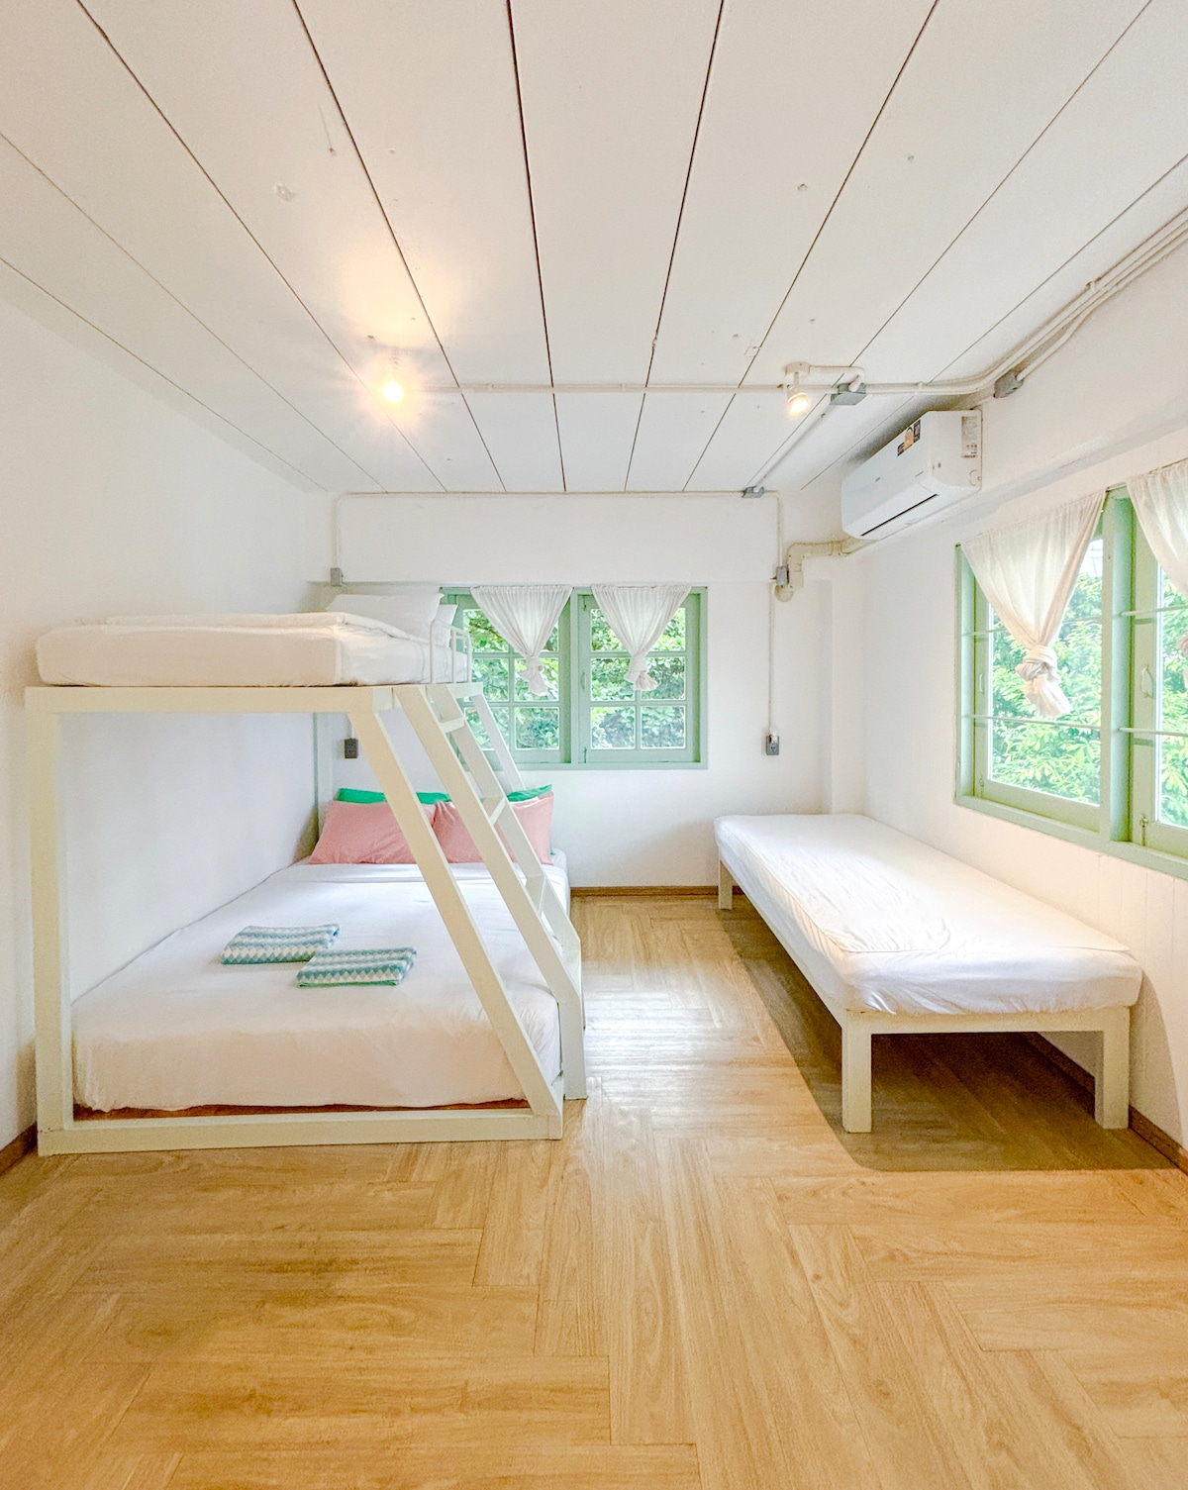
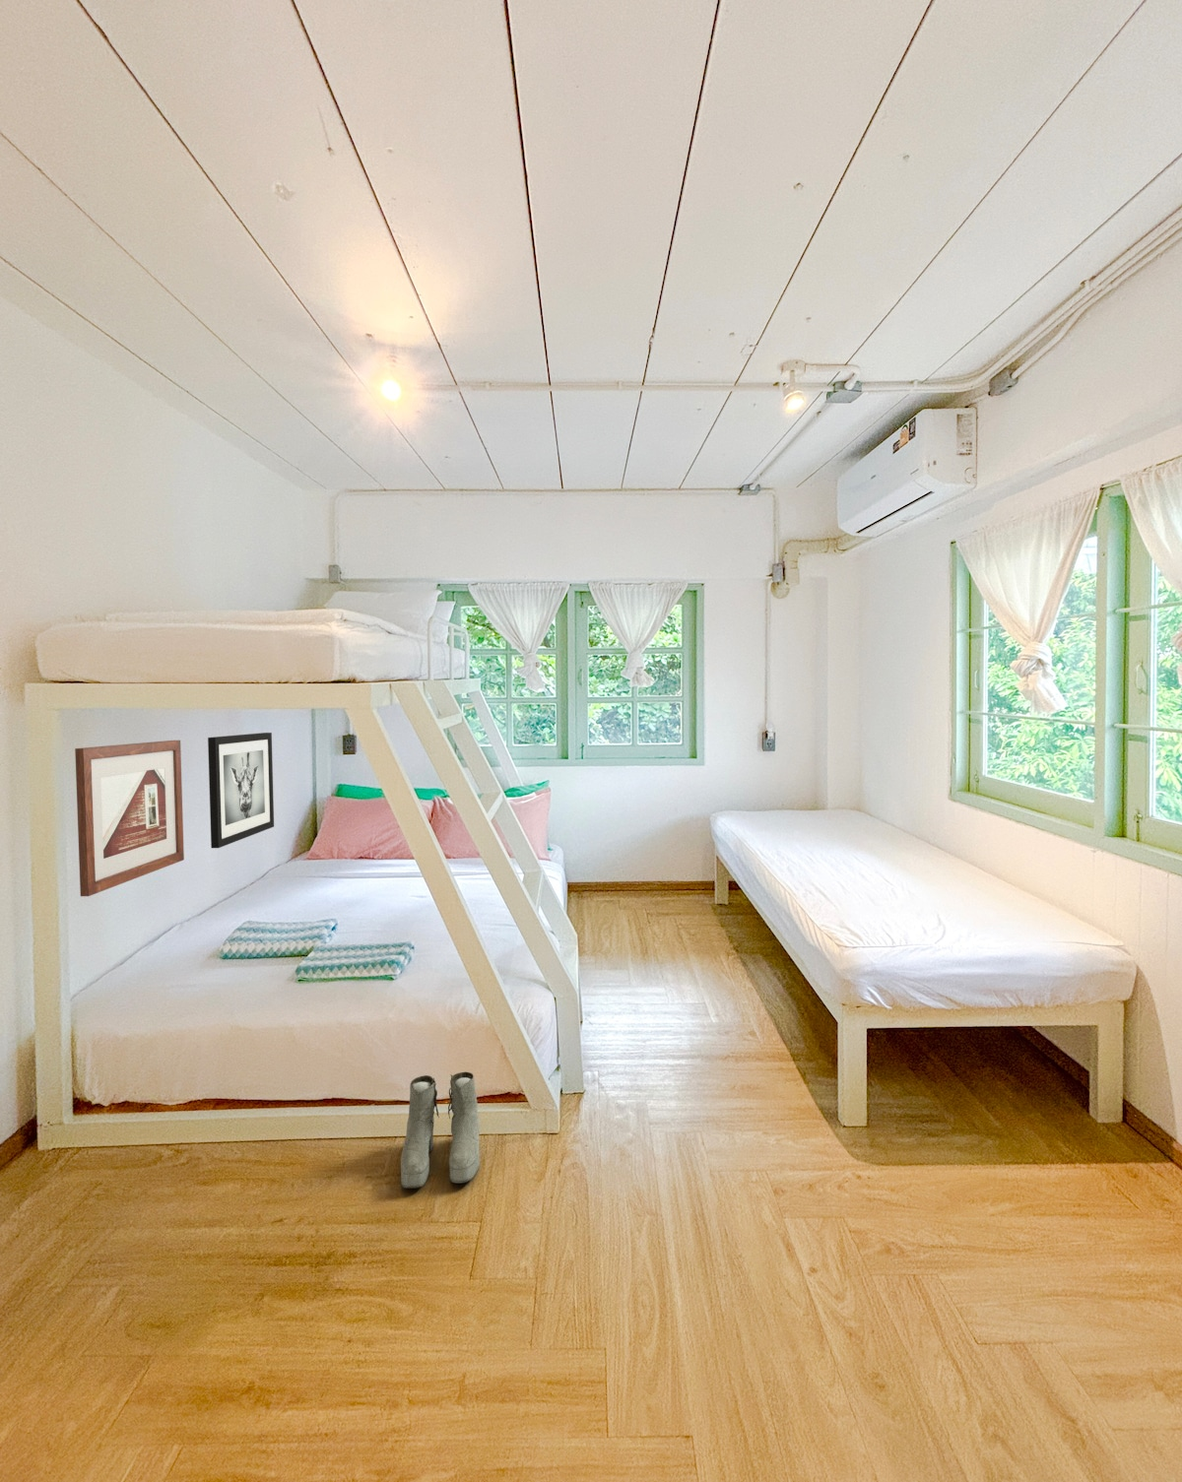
+ picture frame (135, 809)
+ boots (438, 1117)
+ wall art (244, 786)
